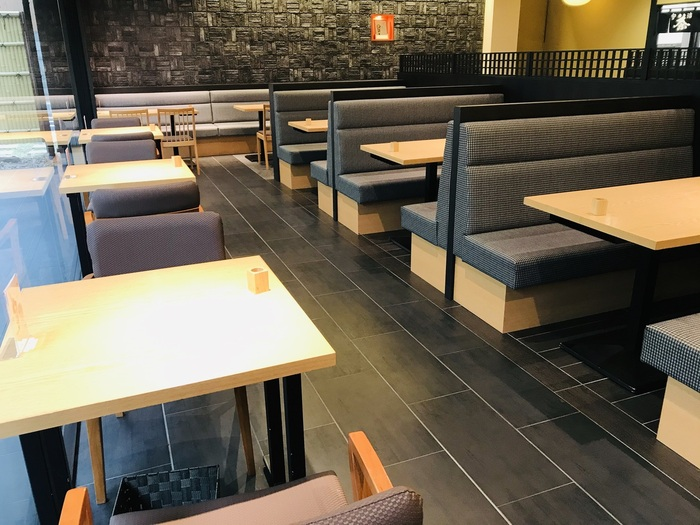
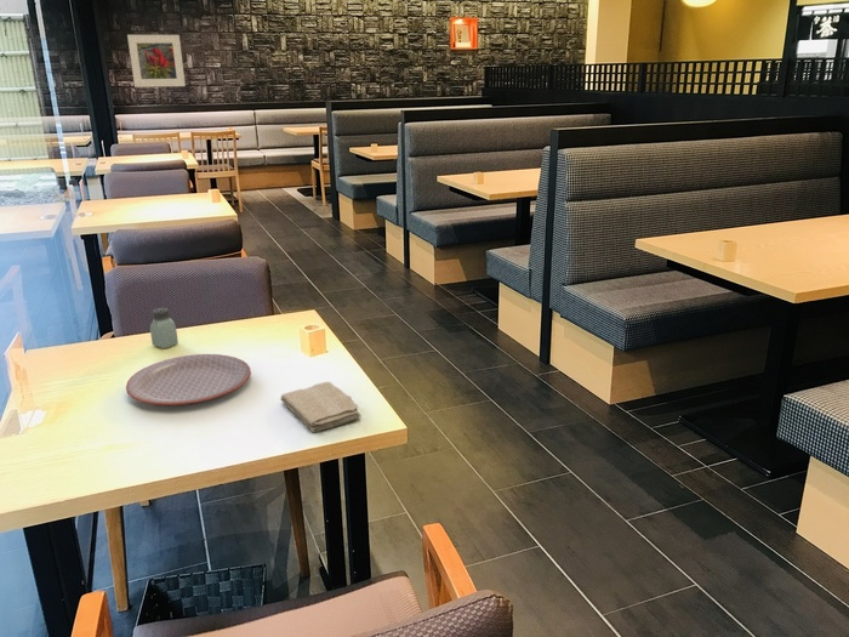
+ washcloth (320, 404)
+ plate (189, 381)
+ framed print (156, 61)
+ saltshaker (163, 326)
